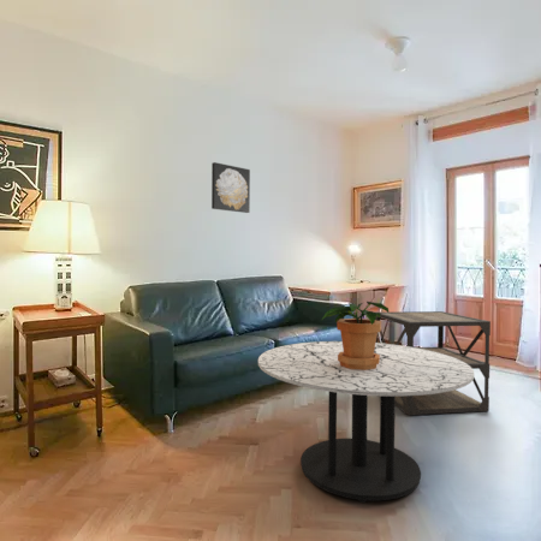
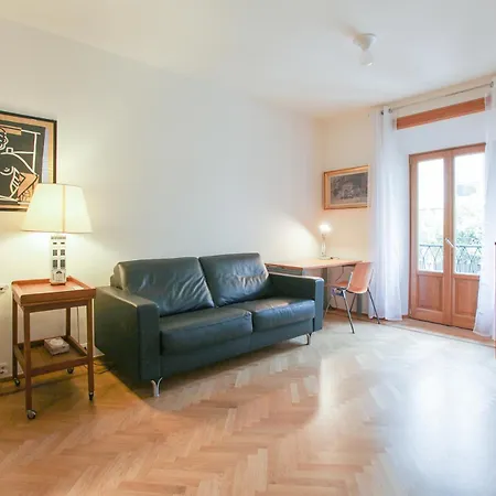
- coffee table (359, 415)
- side table (428, 350)
- potted plant (352, 332)
- wall art (231, 188)
